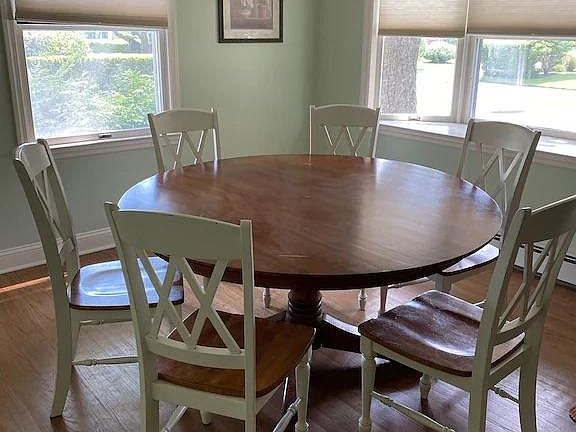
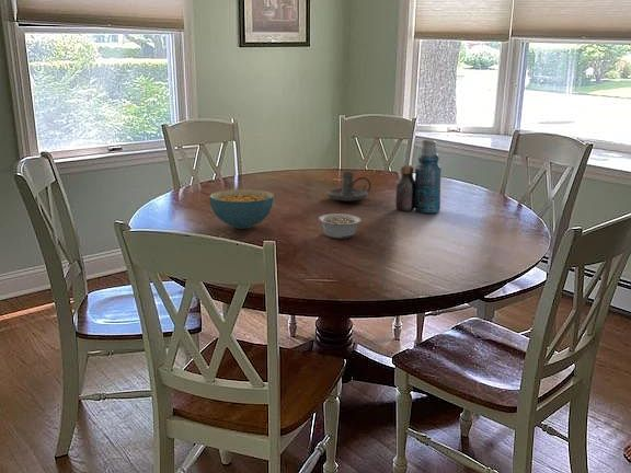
+ legume (340, 226)
+ bottle (420, 175)
+ candle holder (351, 185)
+ cereal bowl (242, 210)
